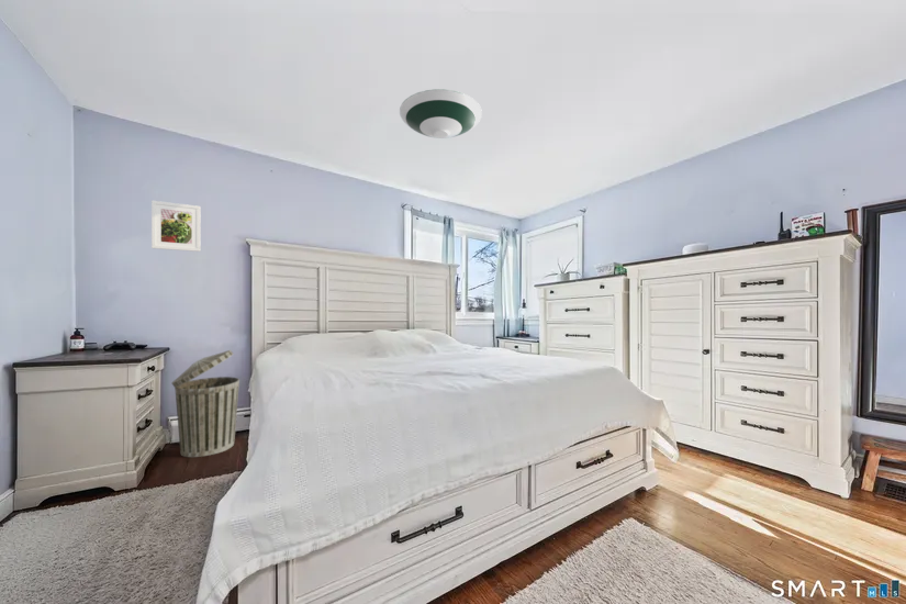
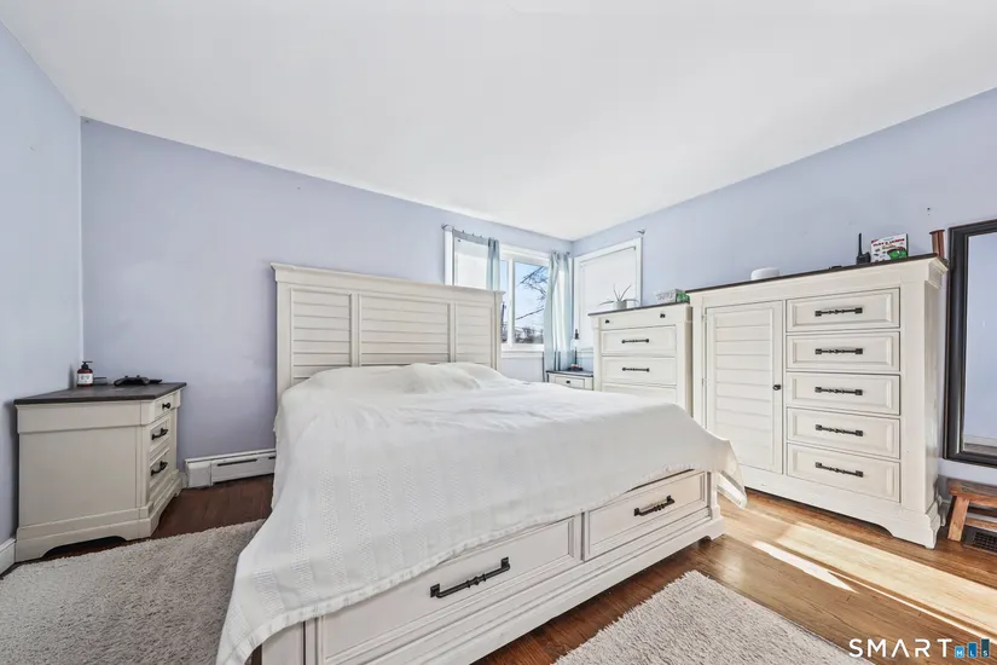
- trash can (206, 400)
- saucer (440, 124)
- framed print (177, 226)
